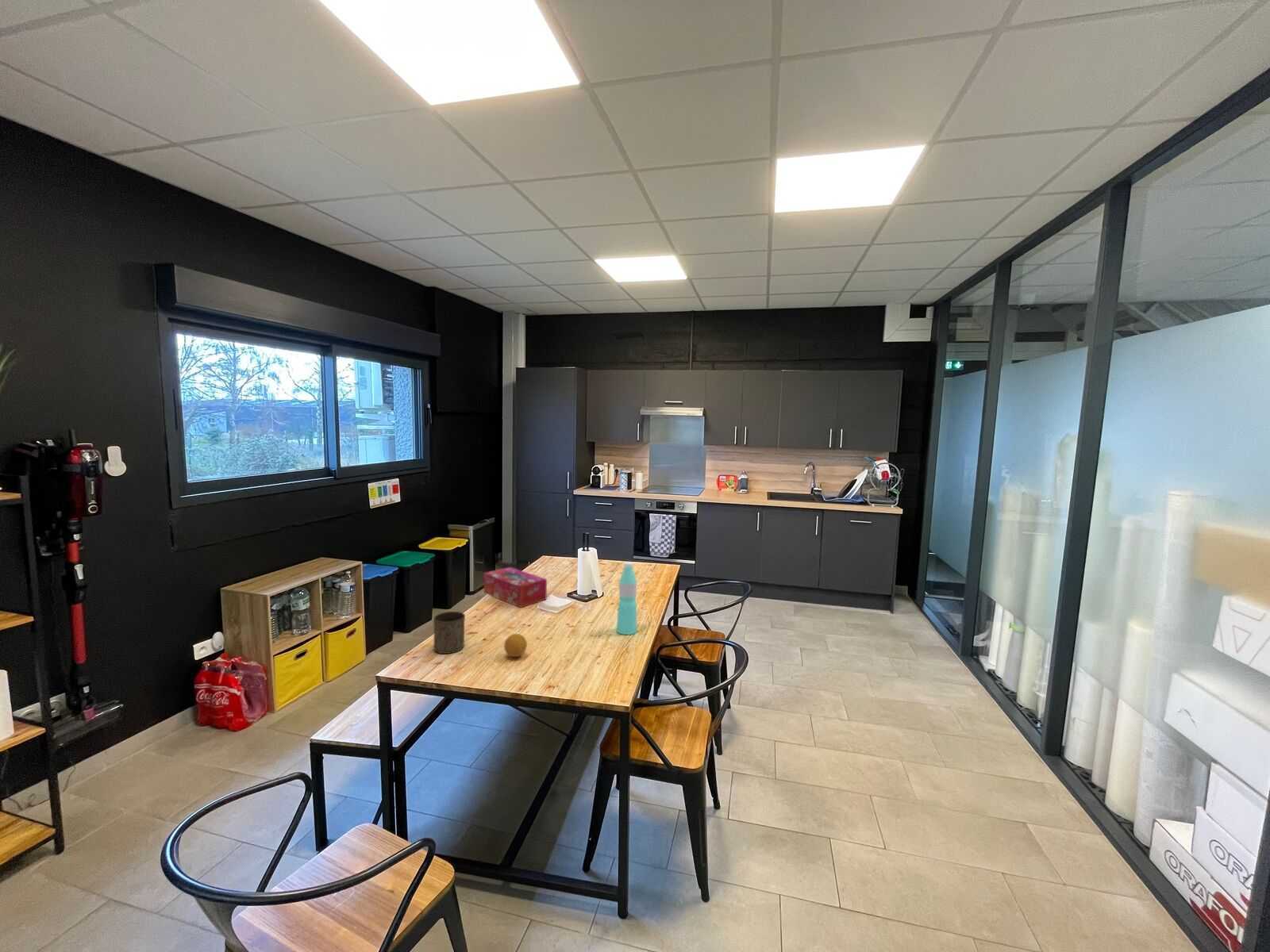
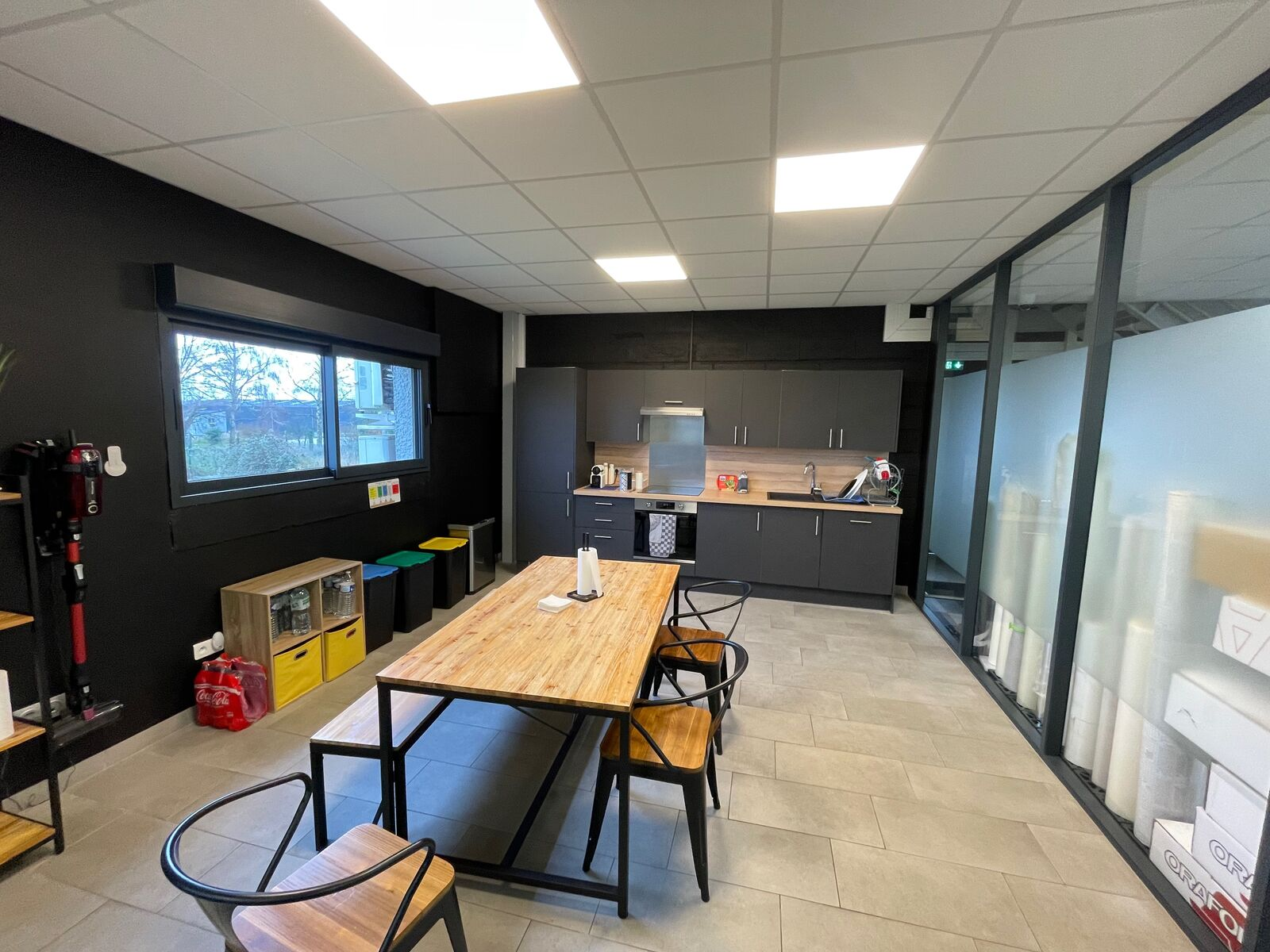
- cup (449, 632)
- water bottle (627, 597)
- fruit (515, 645)
- tissue box (514, 585)
